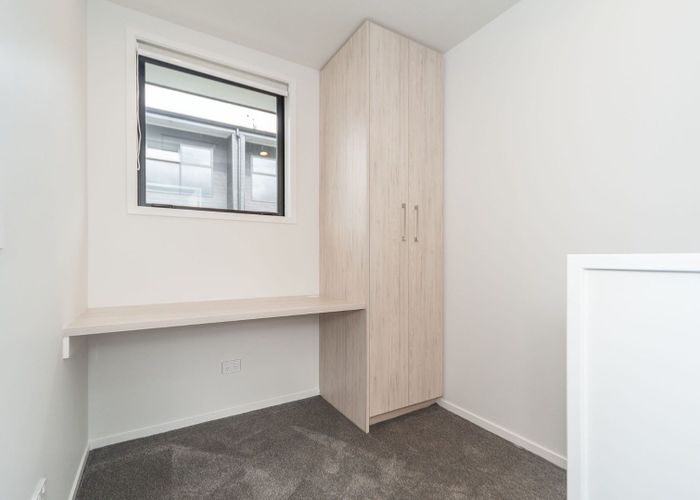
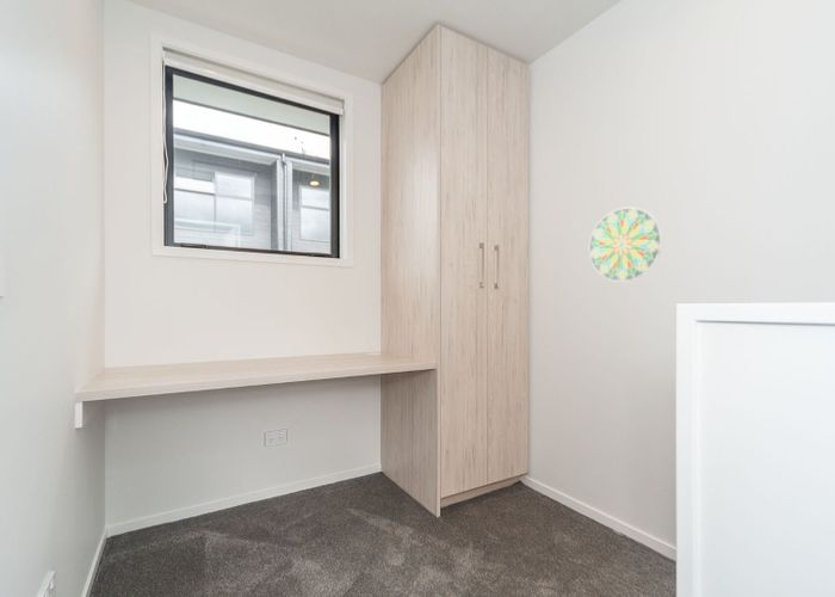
+ decorative plate (621, 245)
